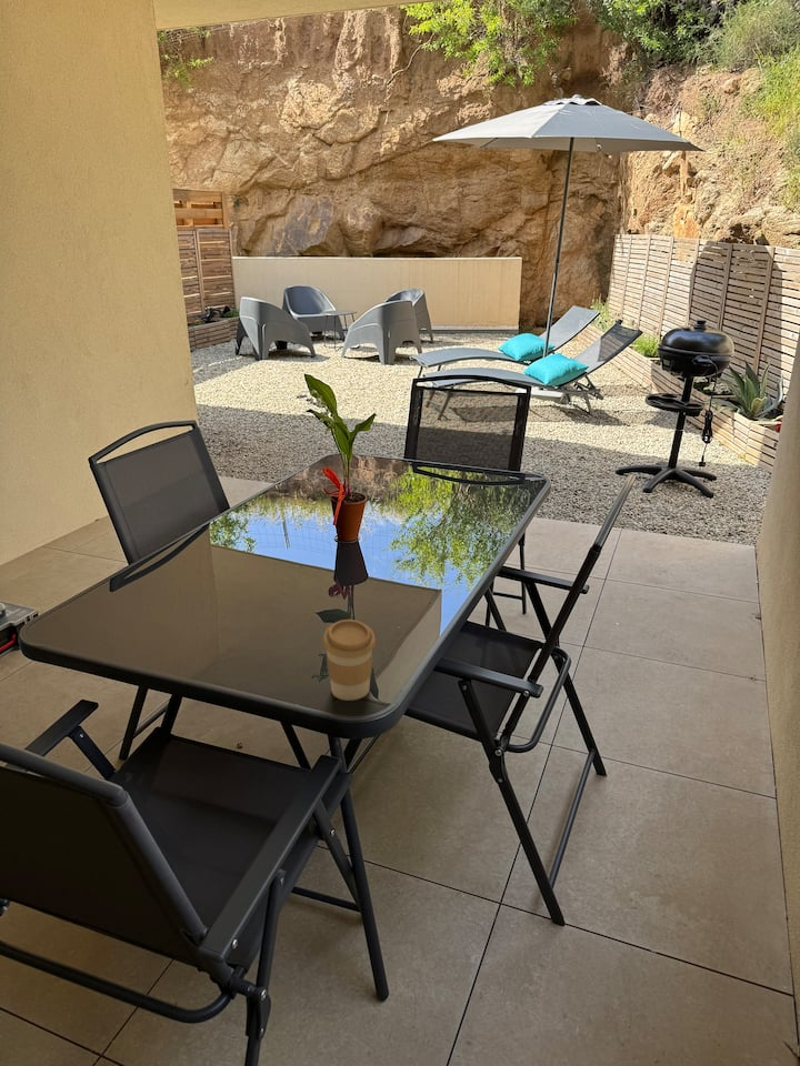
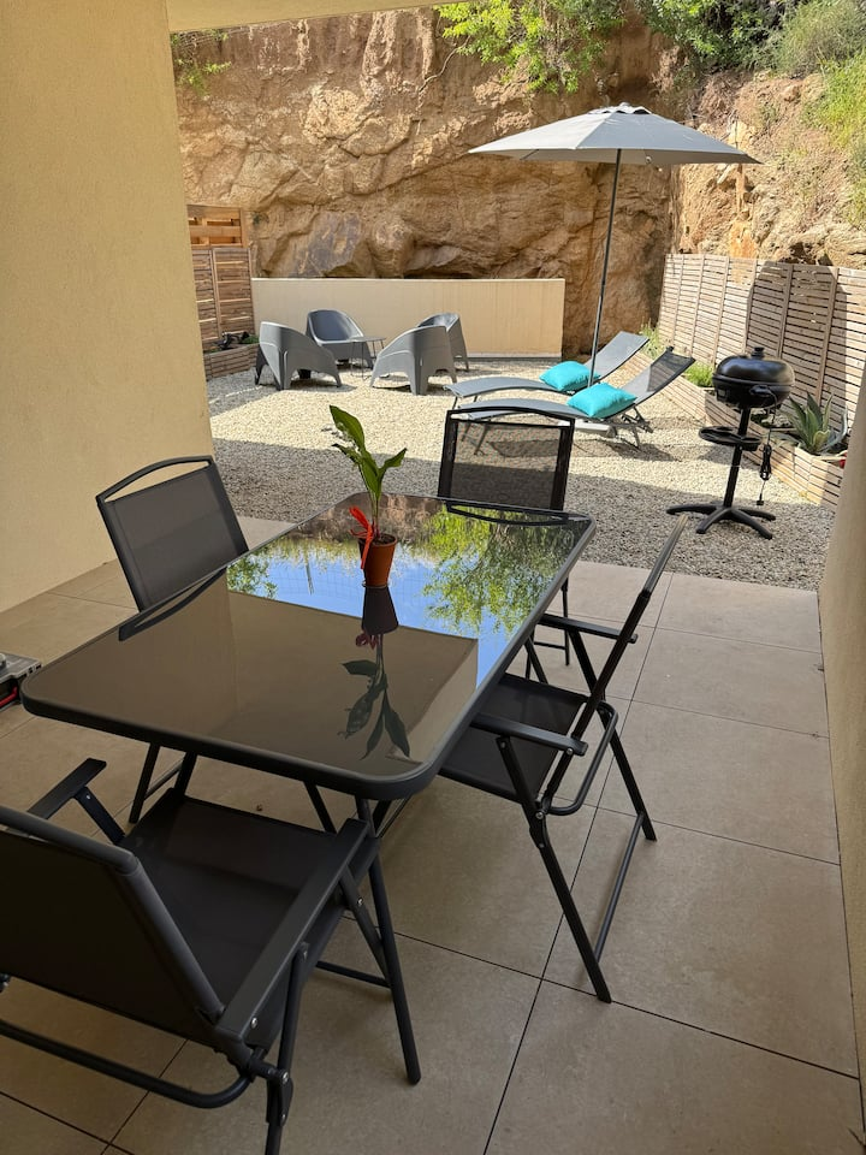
- coffee cup (349, 660)
